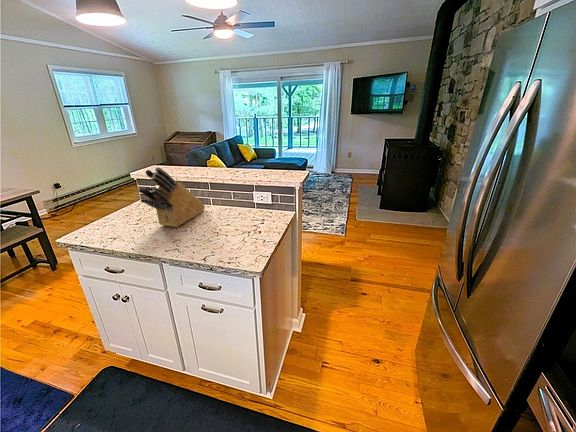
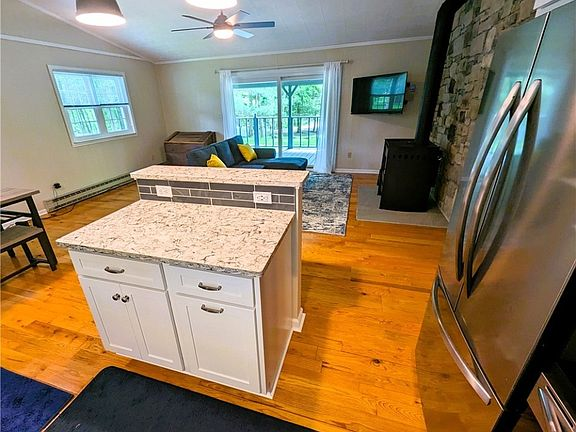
- knife block (173, 193)
